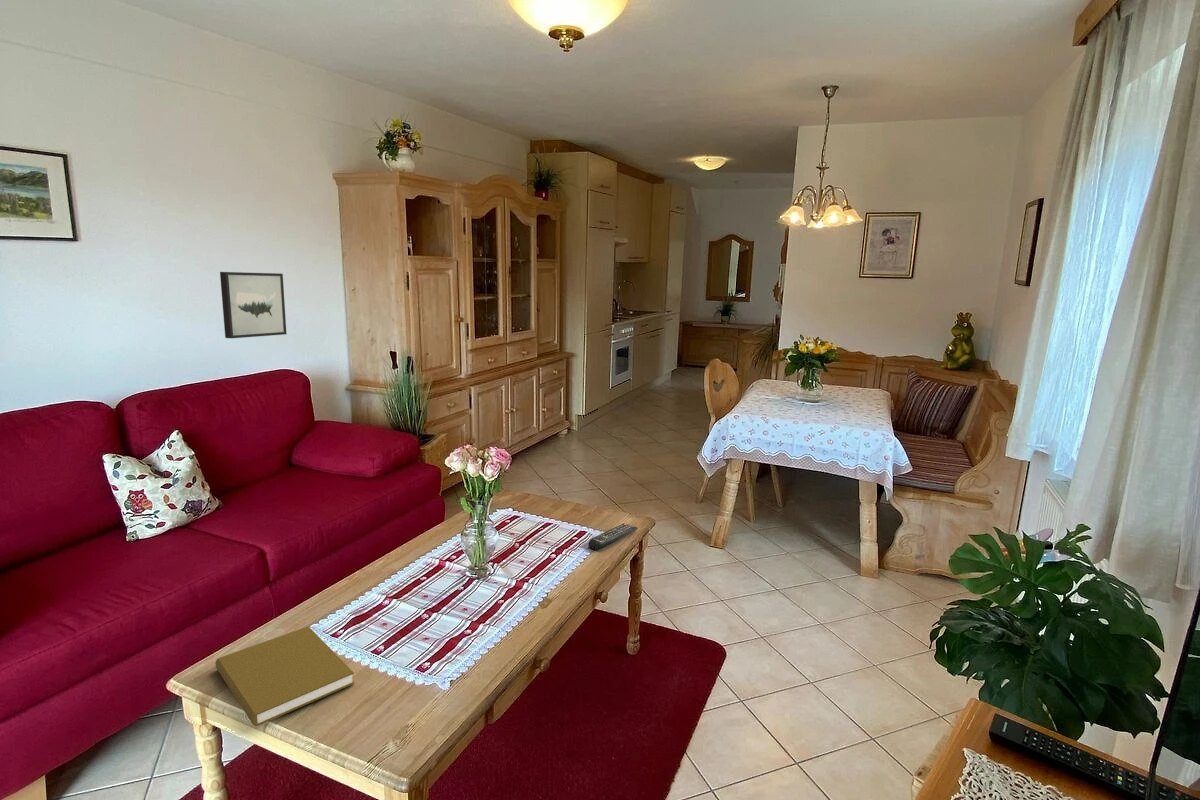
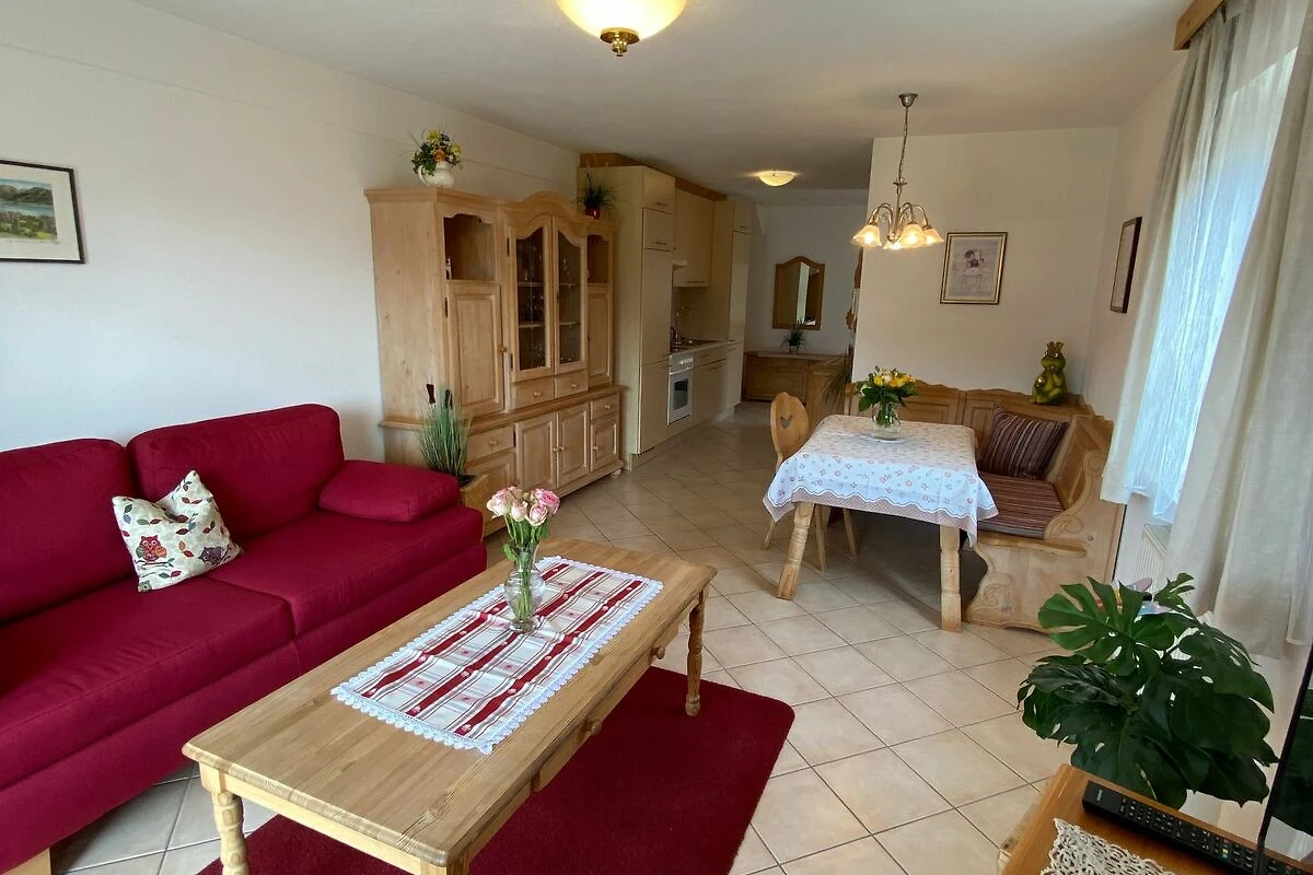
- remote control (613, 535)
- wall art (254, 304)
- book (284, 671)
